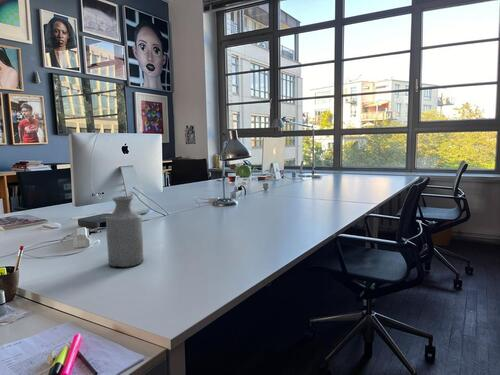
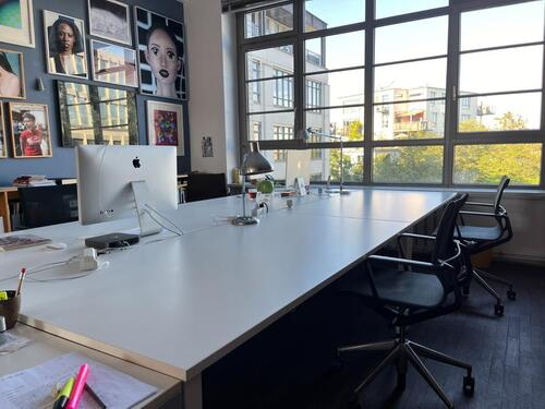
- bottle (124, 230)
